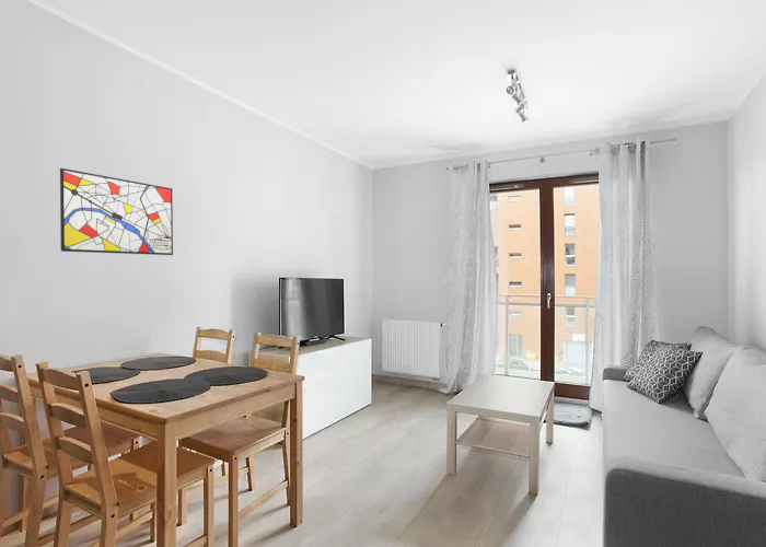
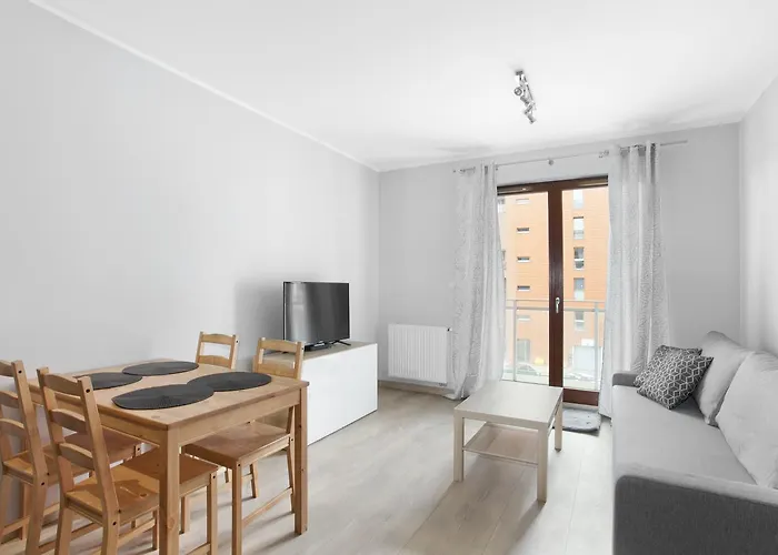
- wall art (123, 216)
